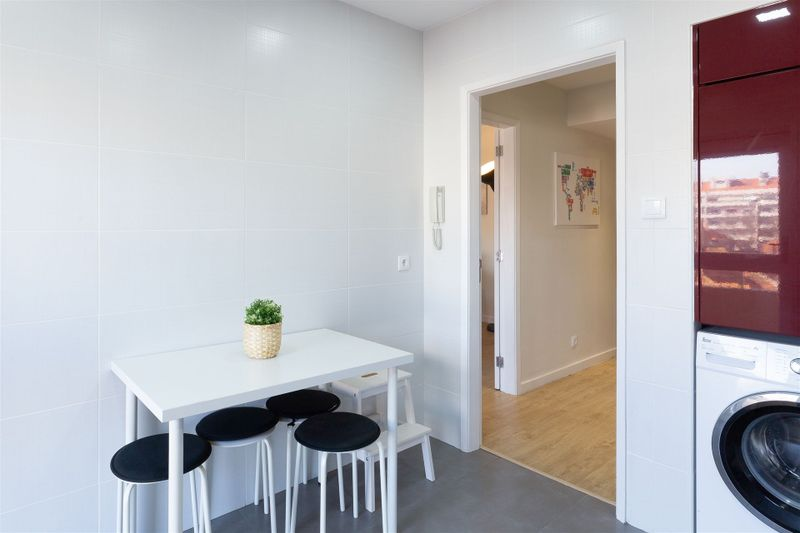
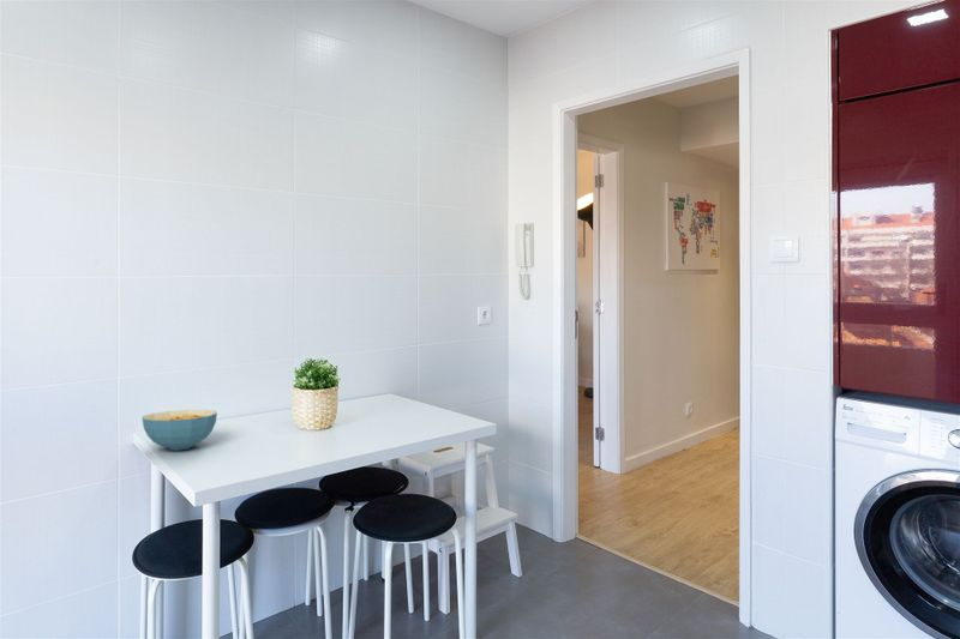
+ cereal bowl (180, 430)
